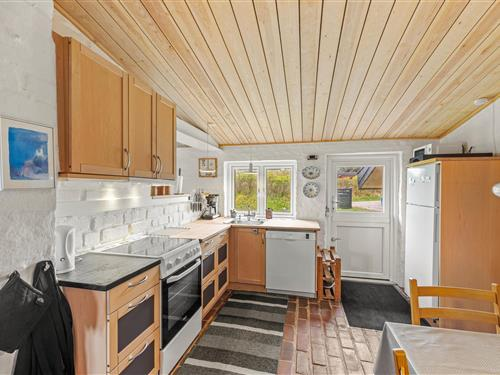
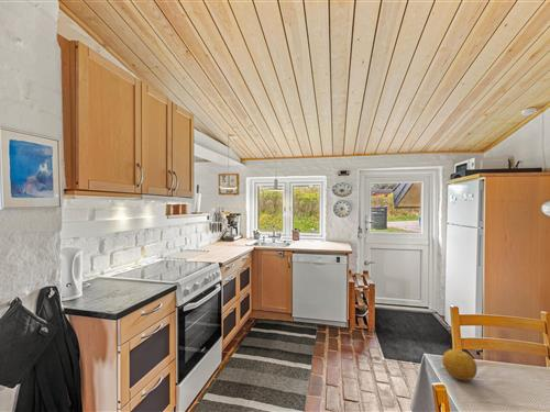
+ fruit (459, 364)
